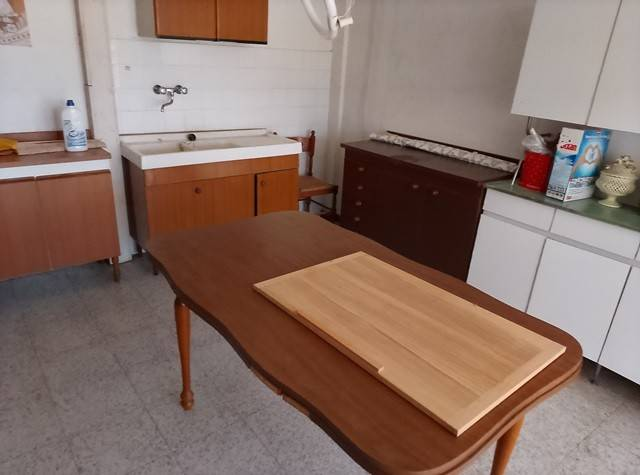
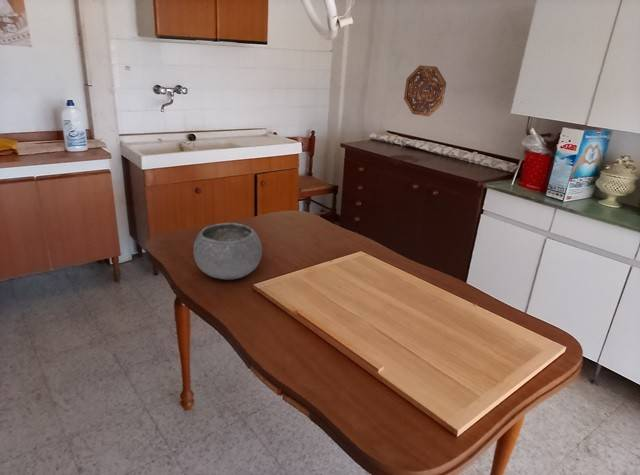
+ decorative platter (424, 91)
+ bowl (228, 252)
